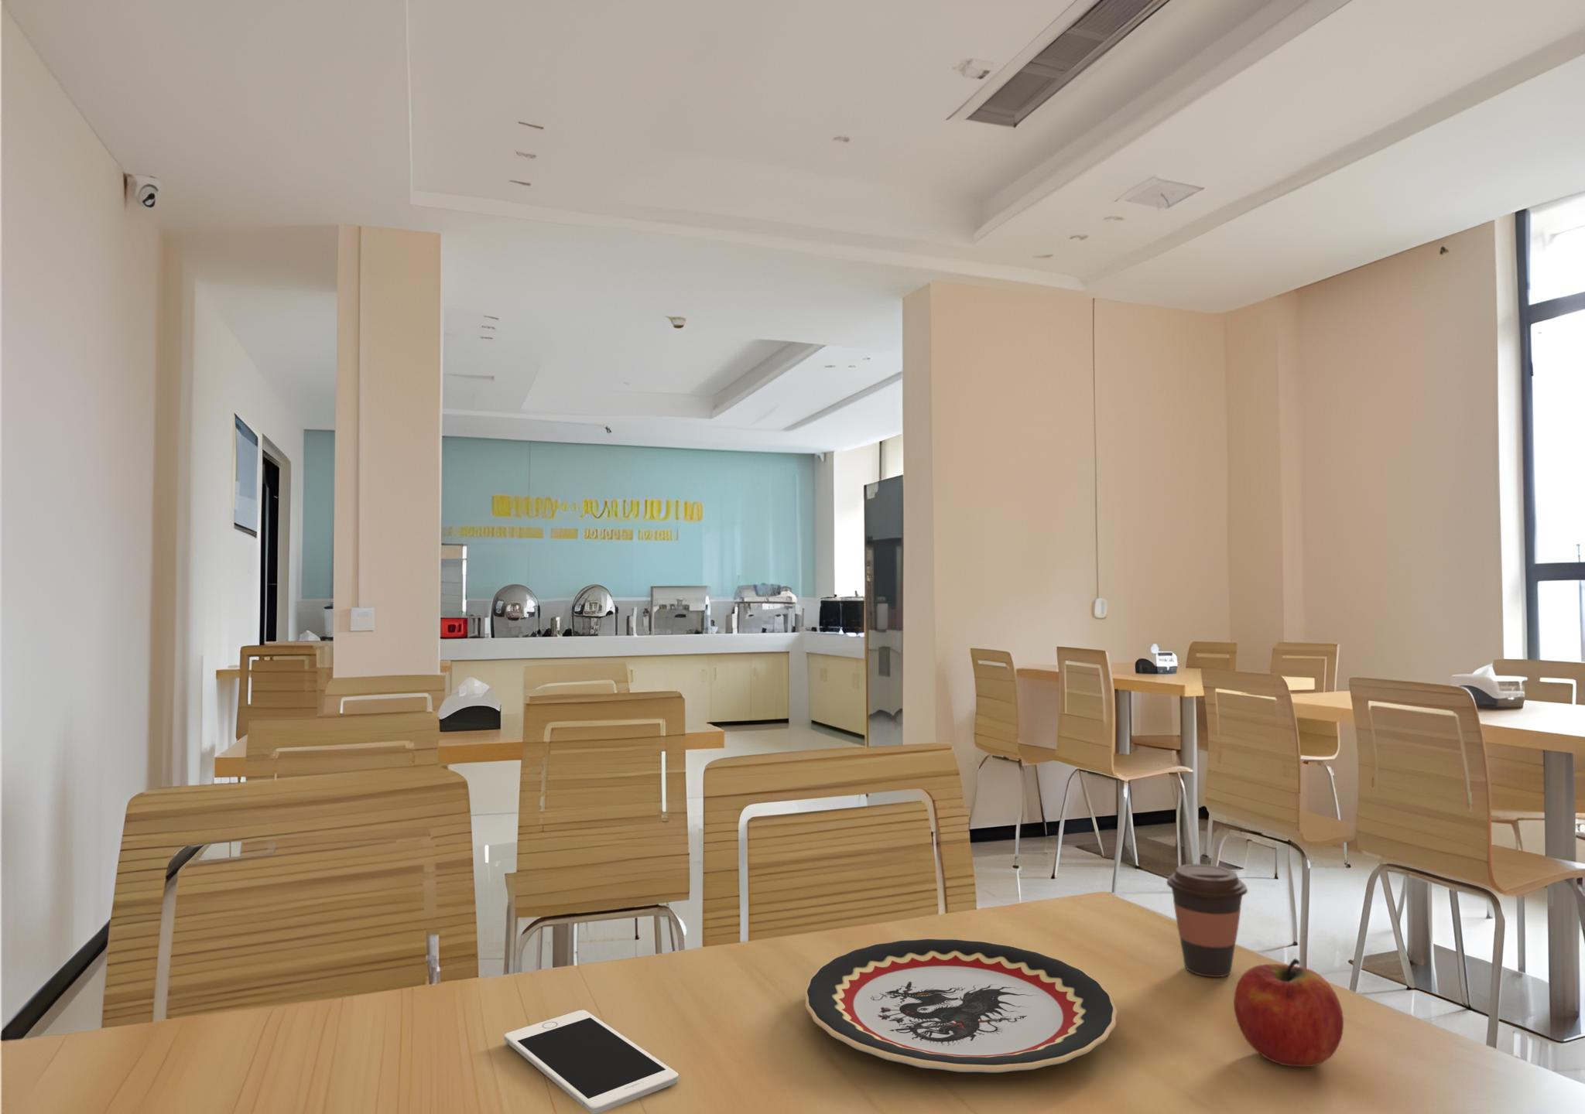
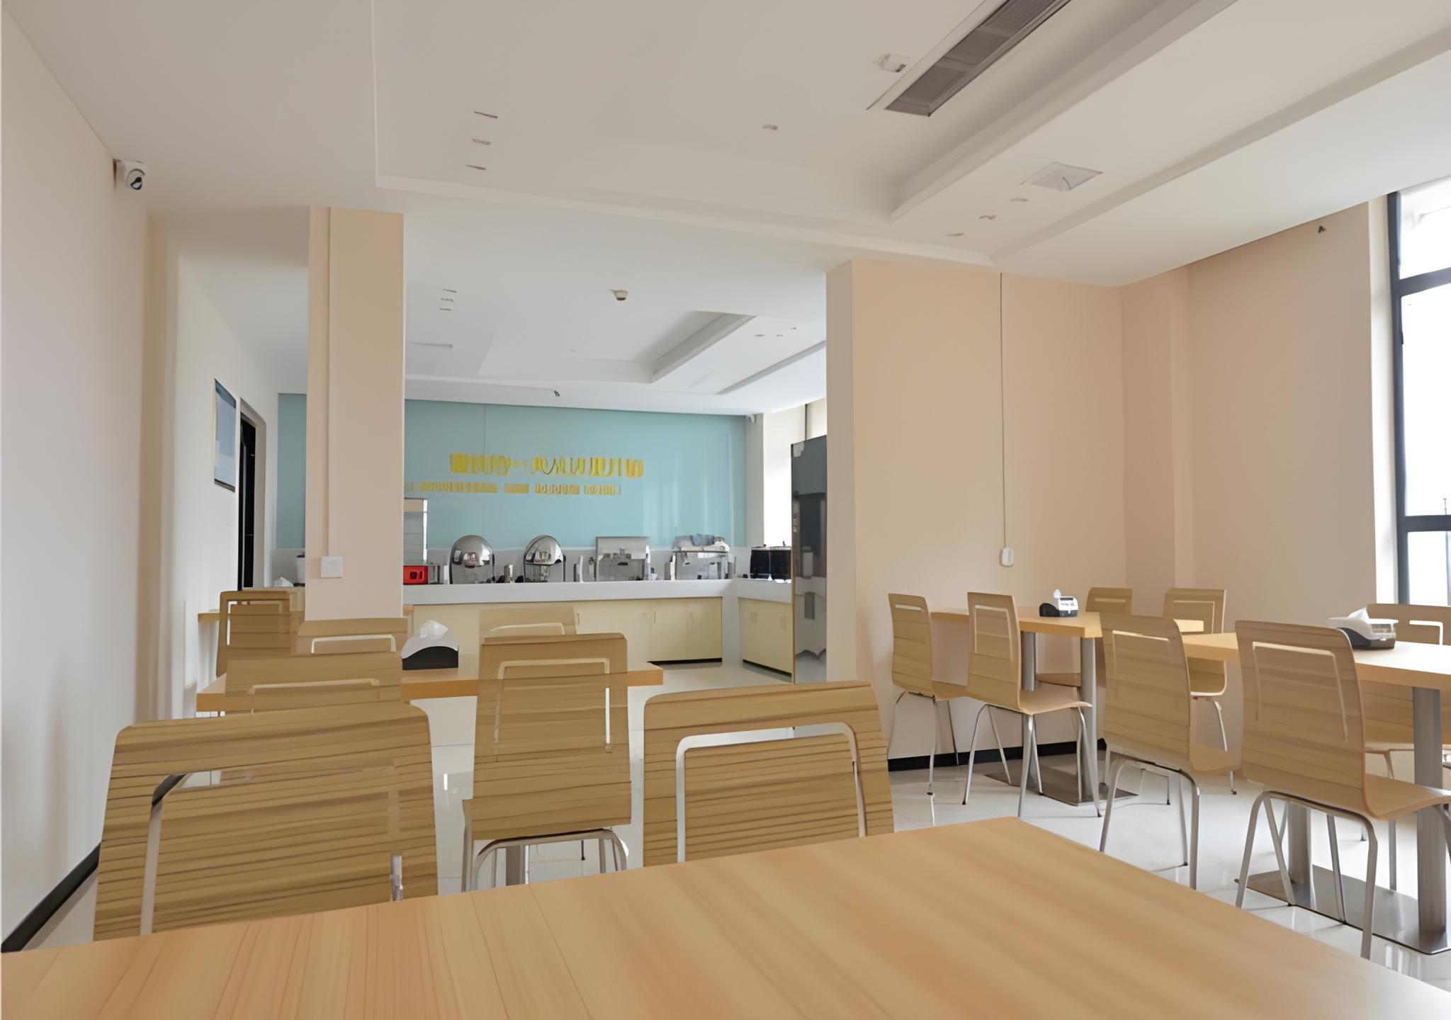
- plate (957, 1005)
- fruit (1287, 1008)
- cell phone (587, 1057)
- coffee cup (1206, 920)
